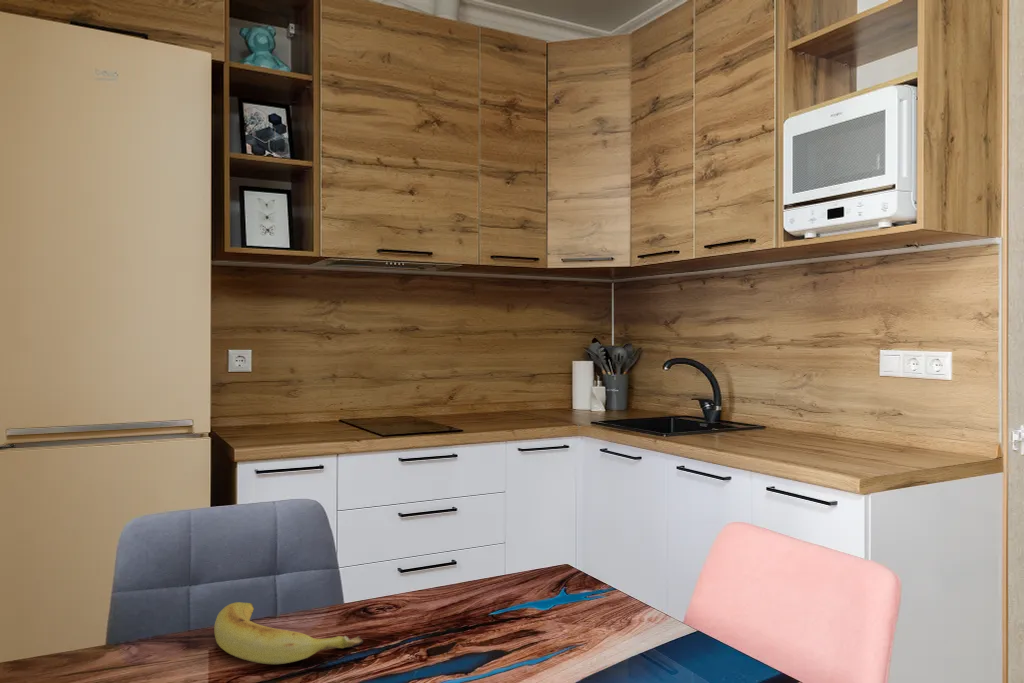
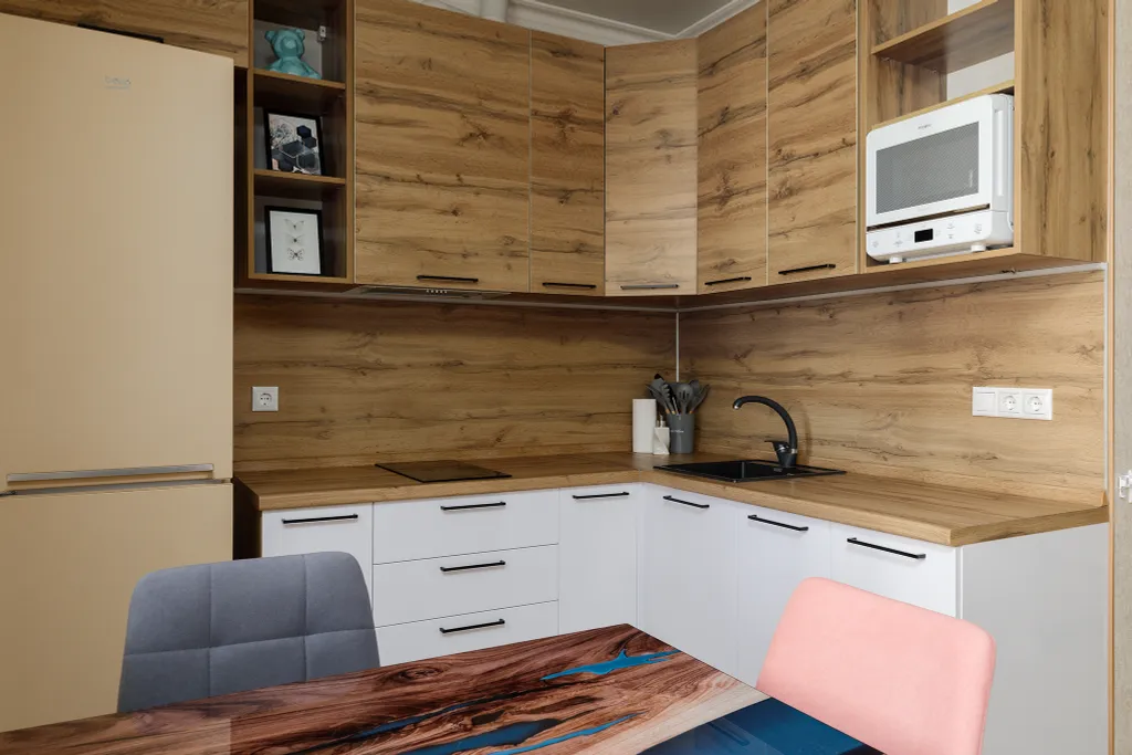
- banana (286, 630)
